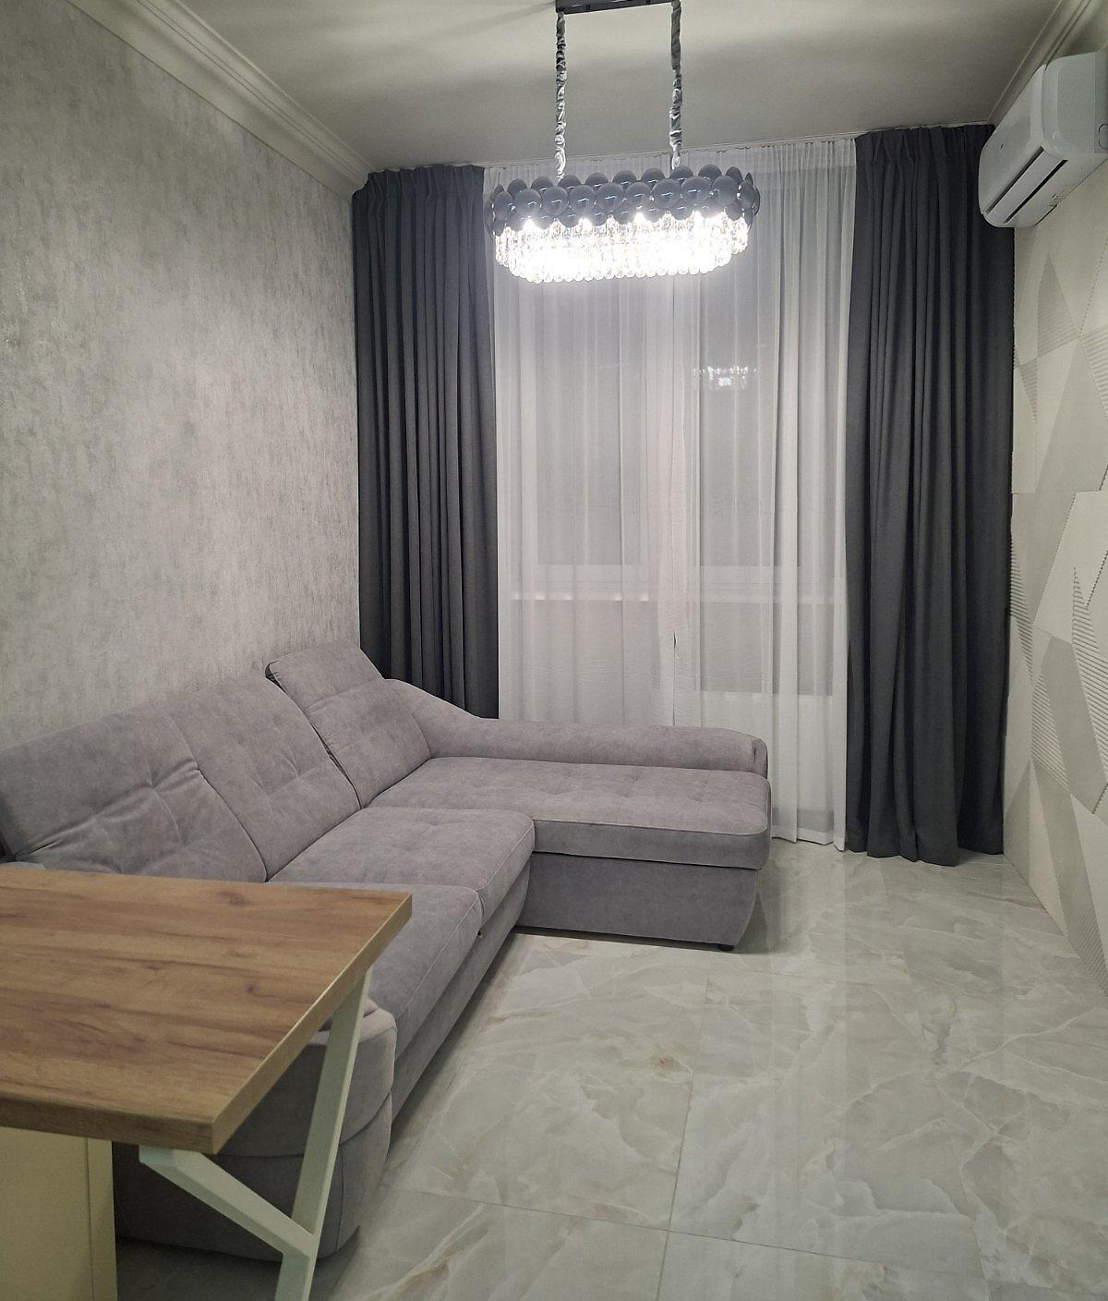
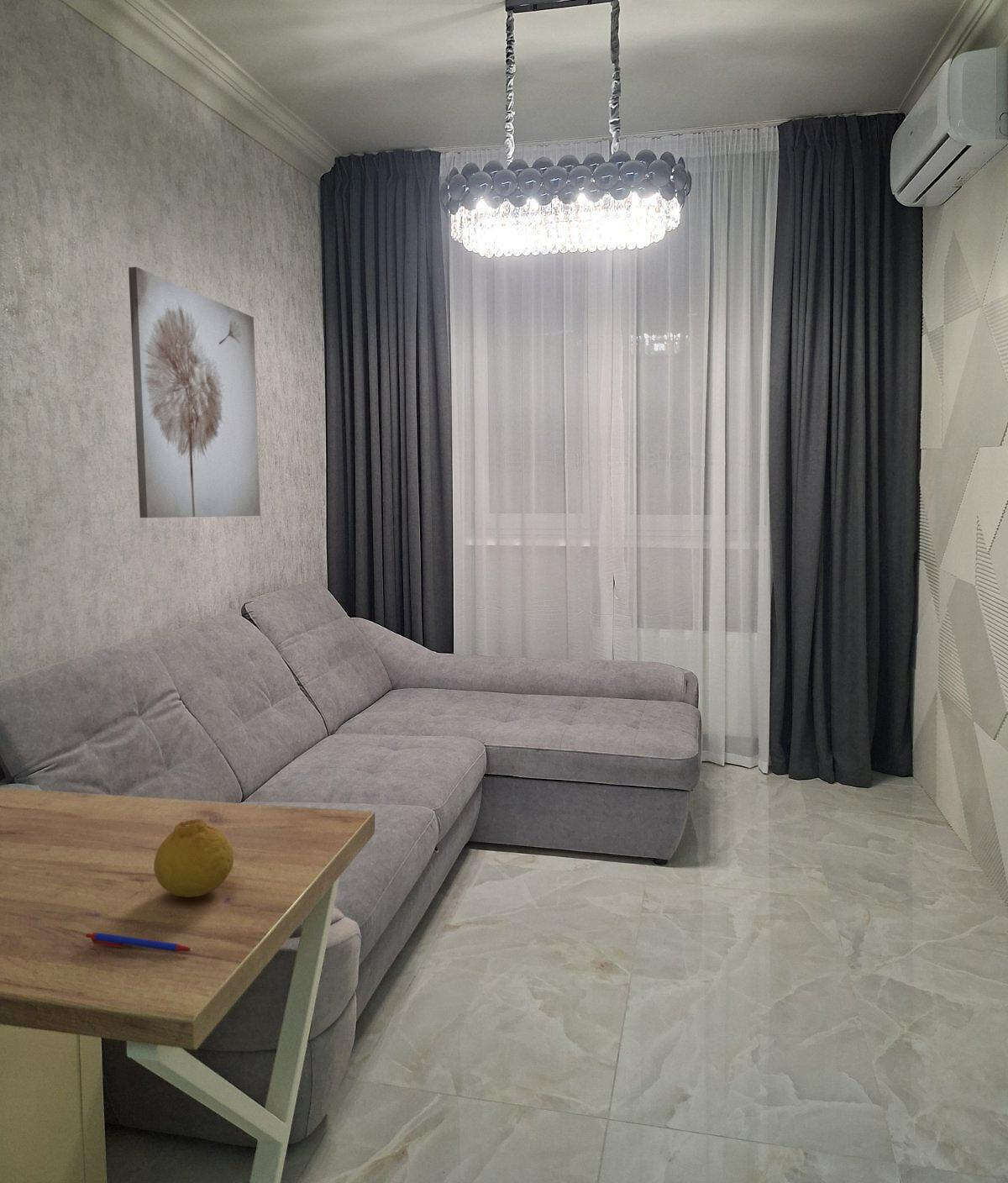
+ wall art (202, 407)
+ pen (139, 942)
+ fruit (193, 856)
